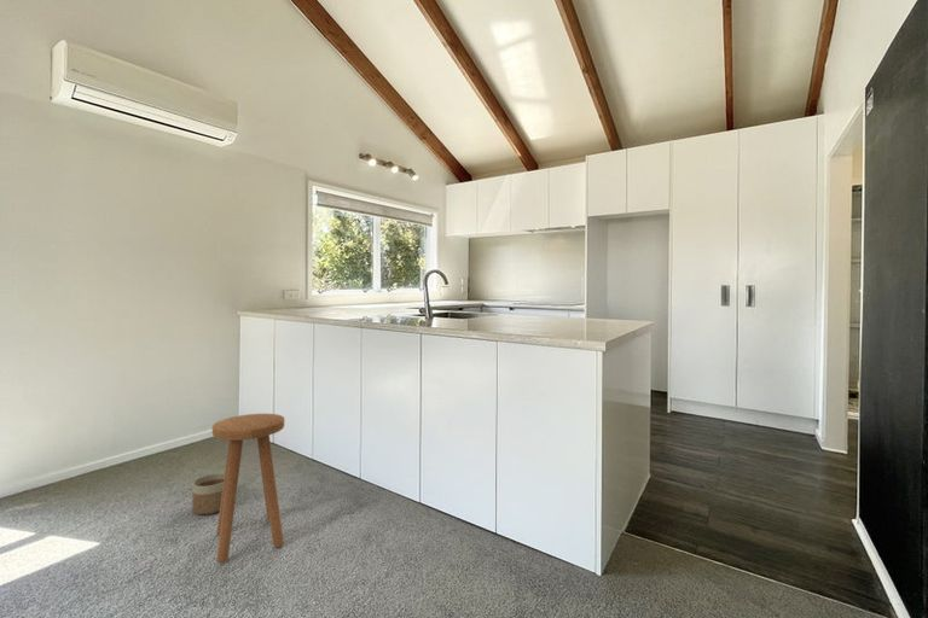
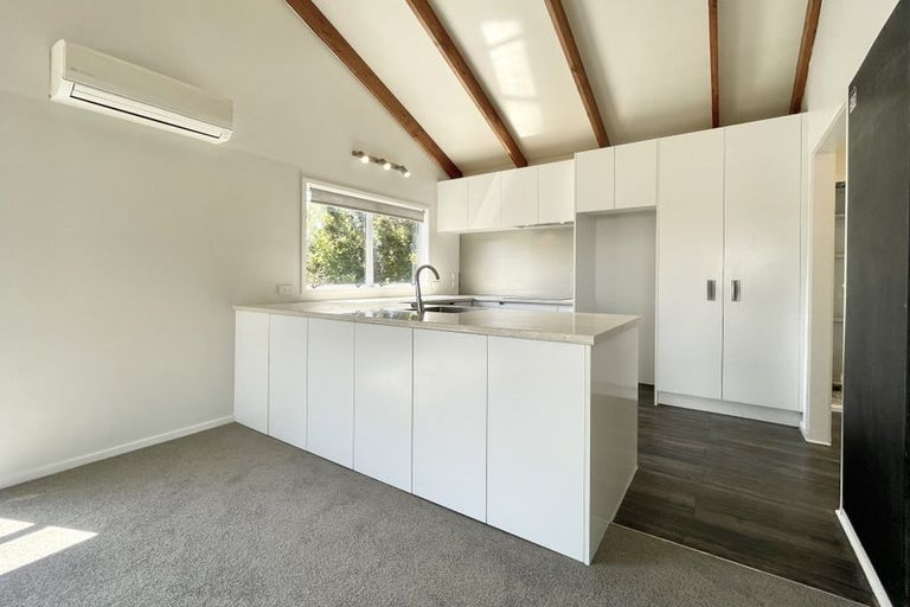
- planter (211, 492)
- stool (237, 480)
